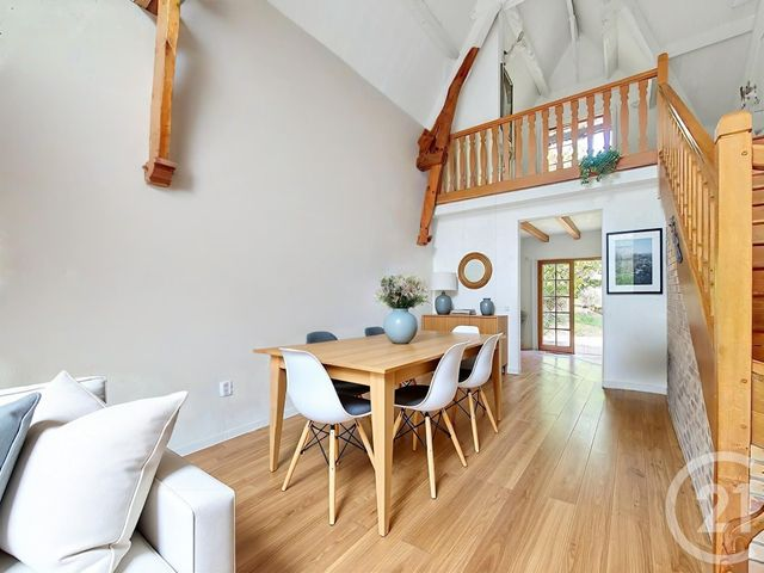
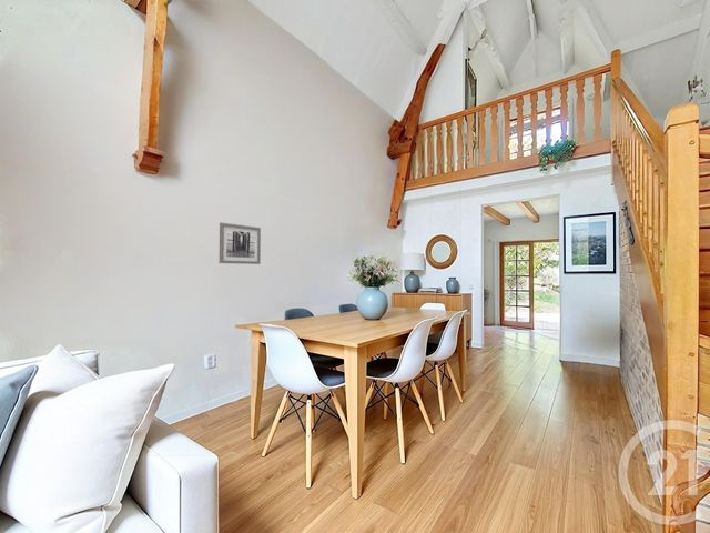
+ wall art (241, 244)
